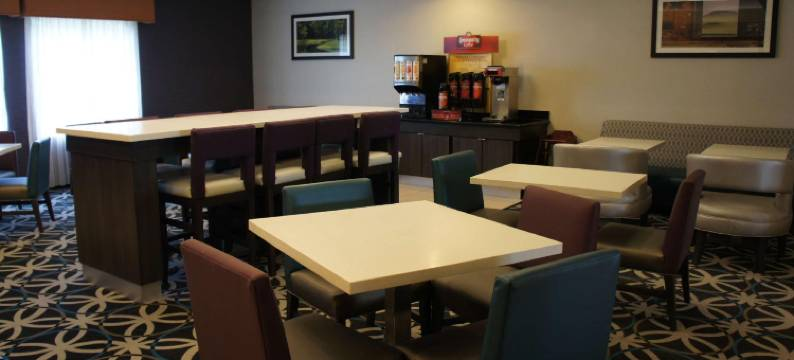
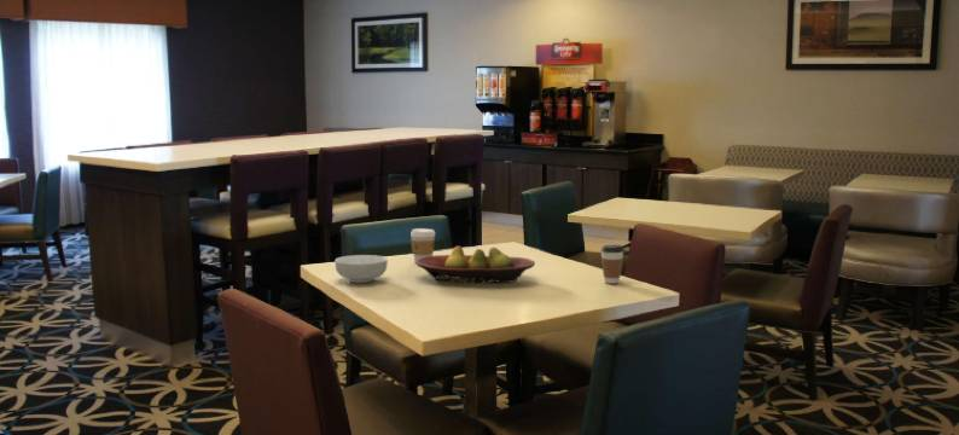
+ fruit bowl (475, 262)
+ cereal bowl (361, 269)
+ coffee cup (611, 263)
+ coffee cup (423, 245)
